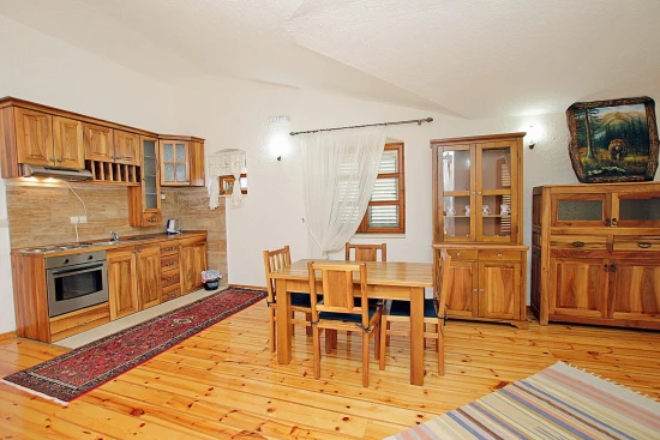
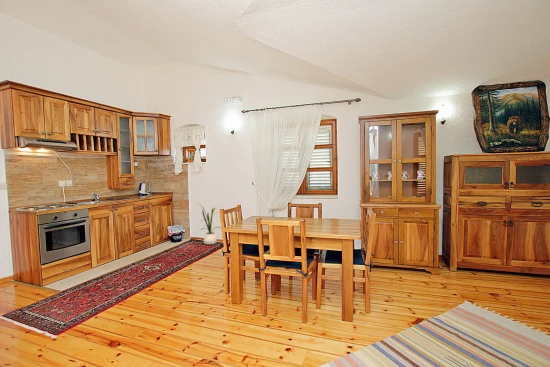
+ house plant (208, 223)
